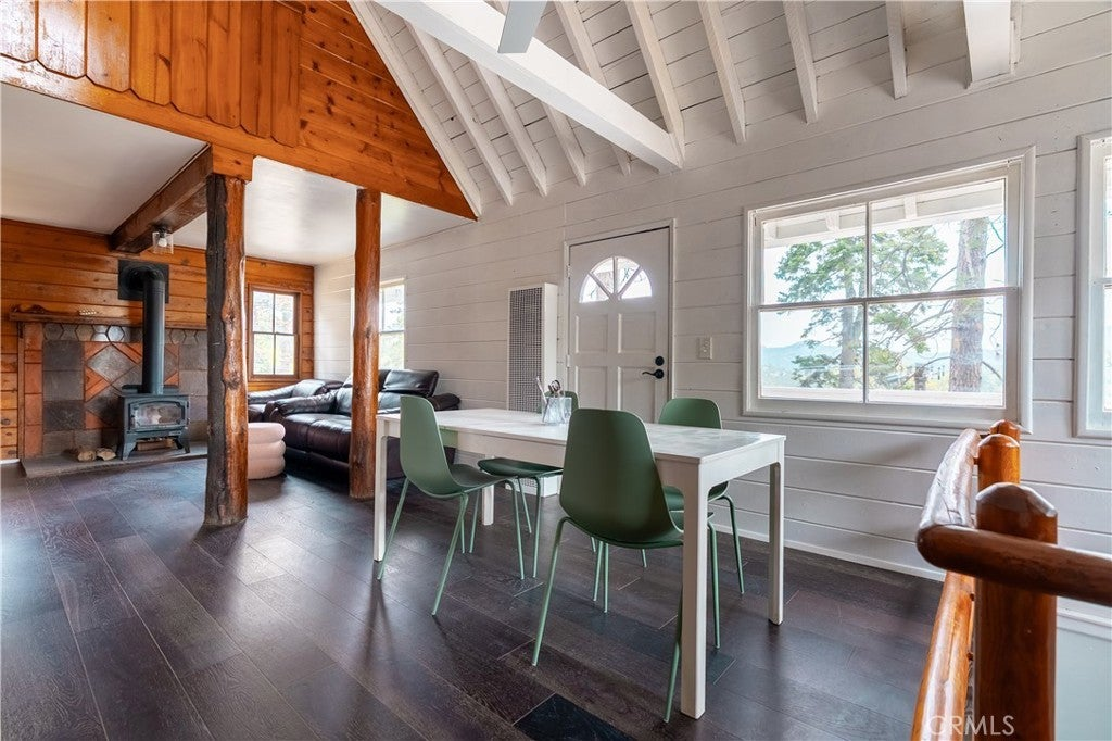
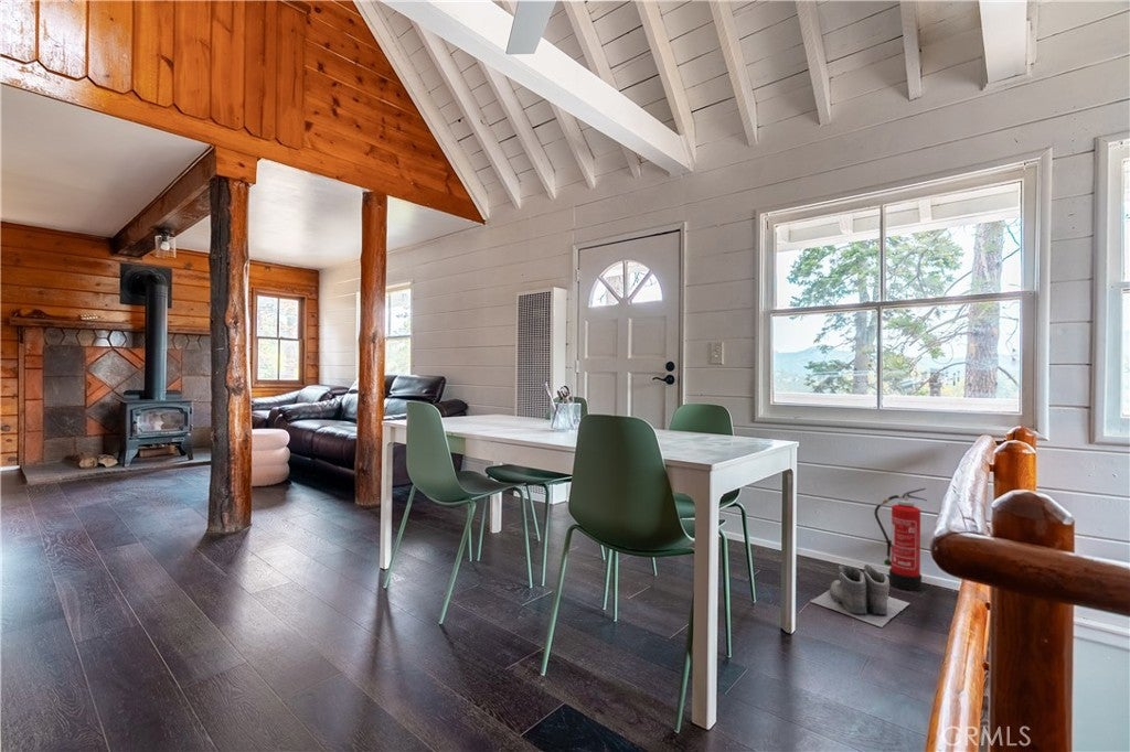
+ fire extinguisher (899, 534)
+ boots (860, 583)
